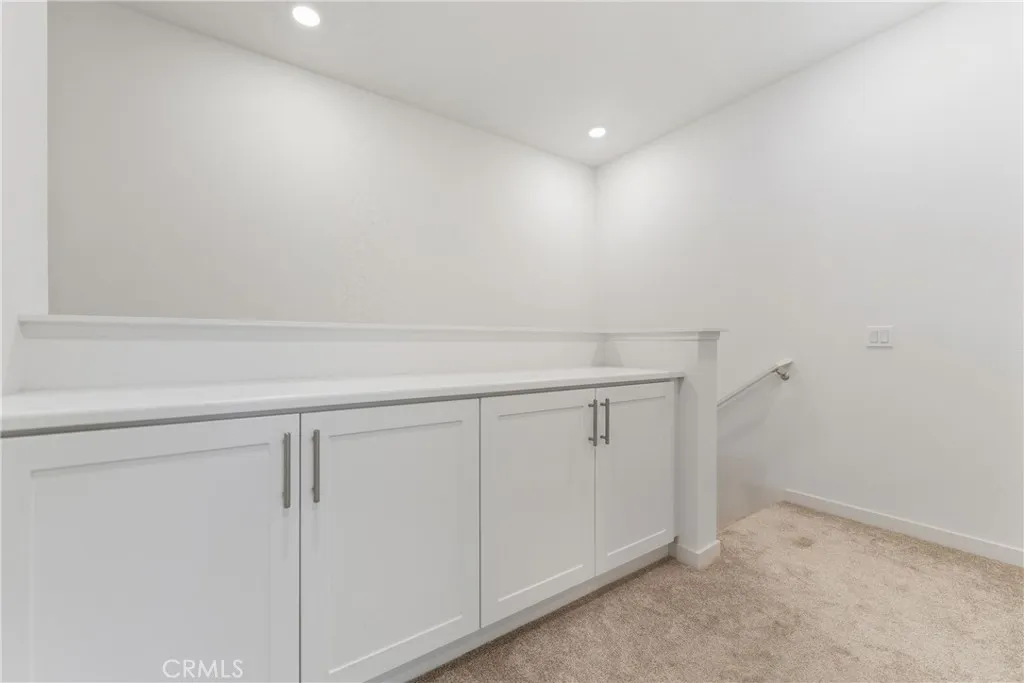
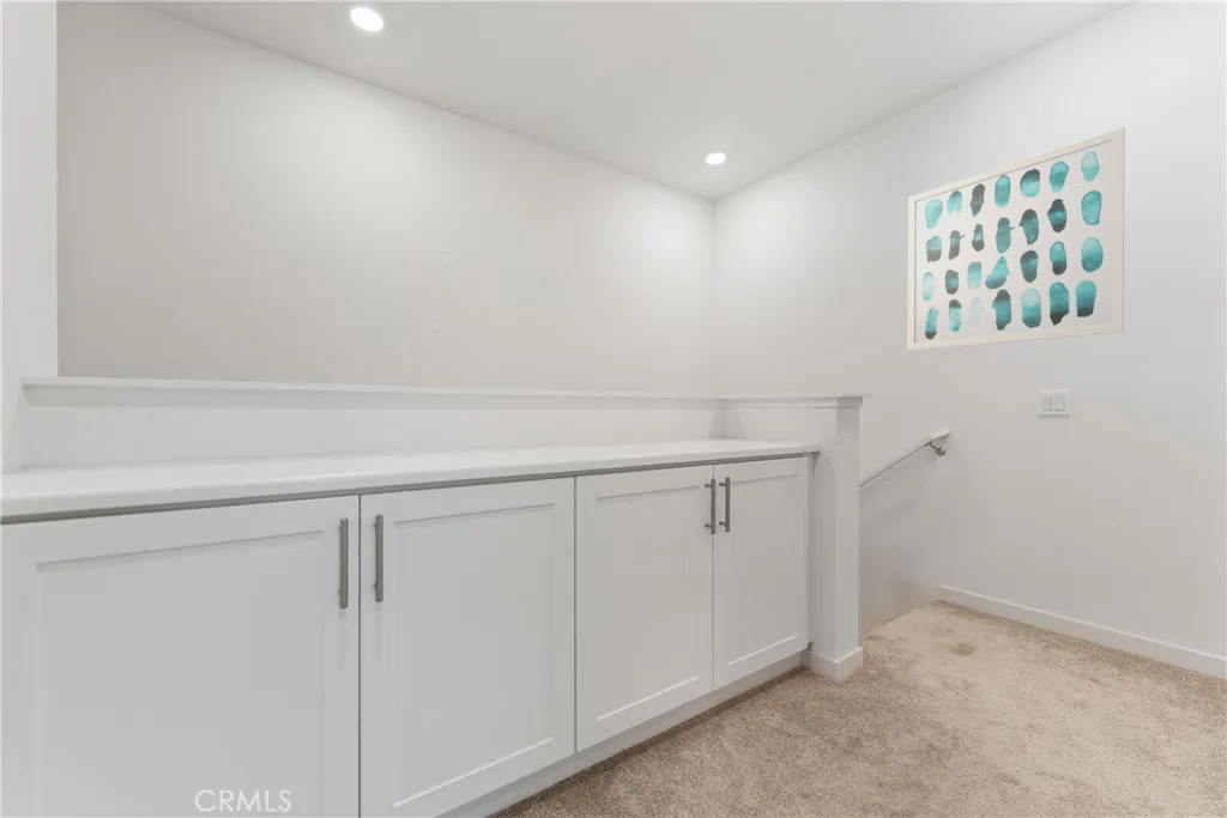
+ wall art (1001, 254)
